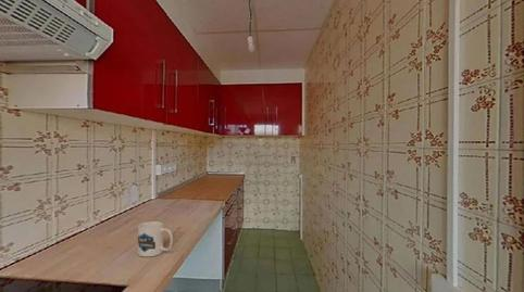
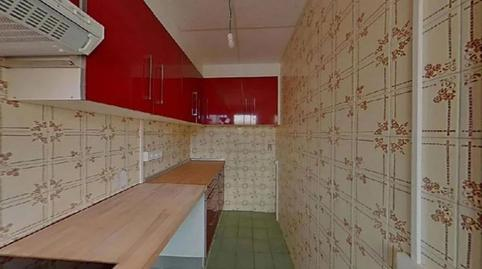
- mug (153, 239)
